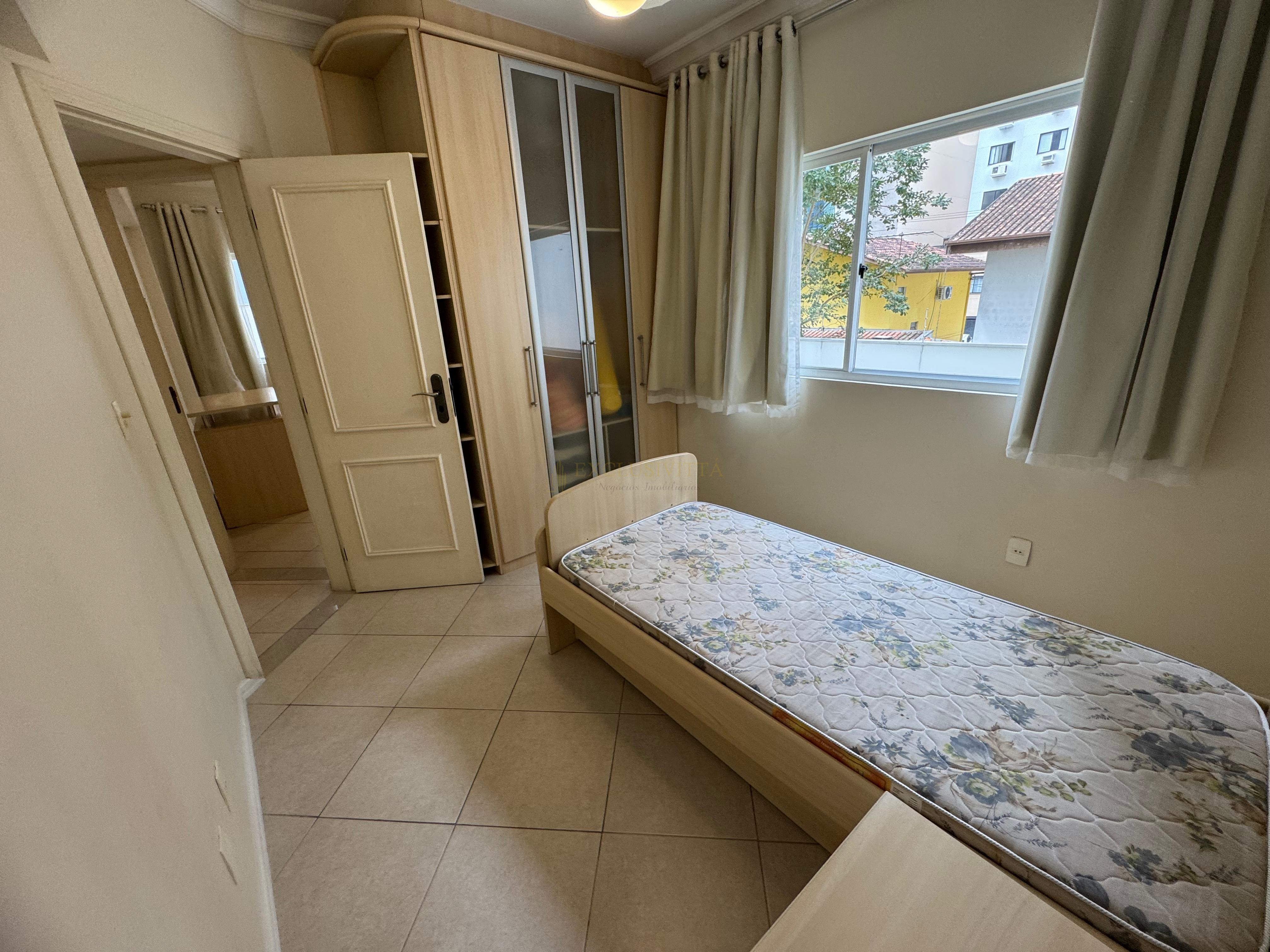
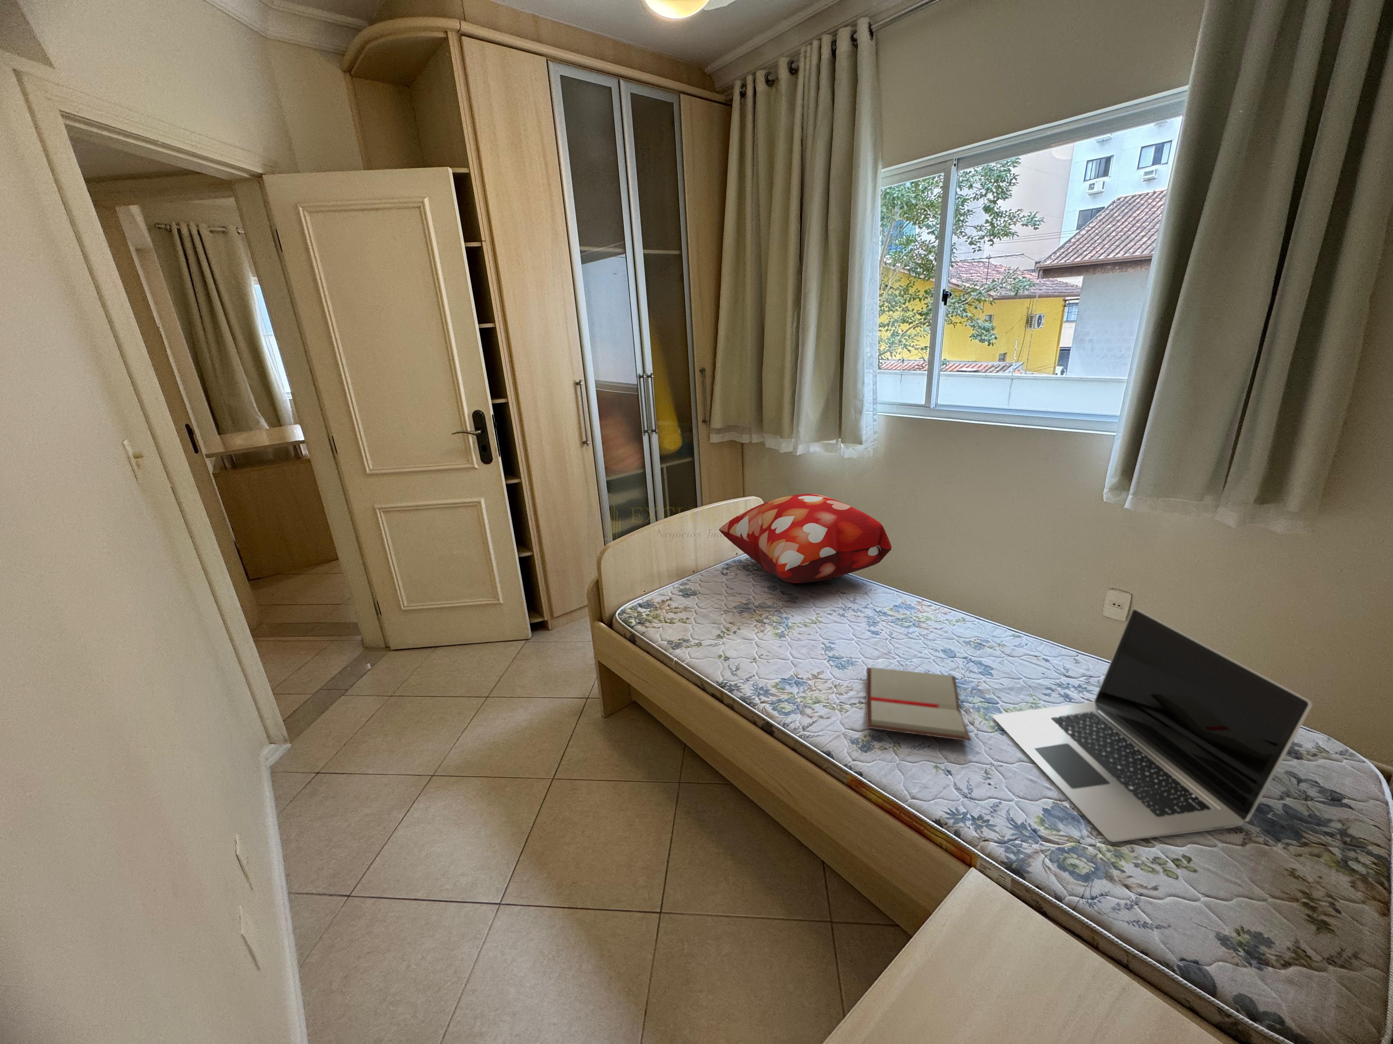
+ laptop (1124, 711)
+ decorative pillow (800, 537)
+ paperback book (913, 703)
